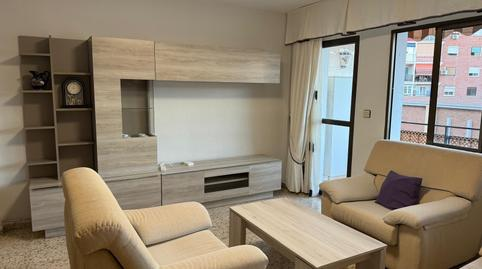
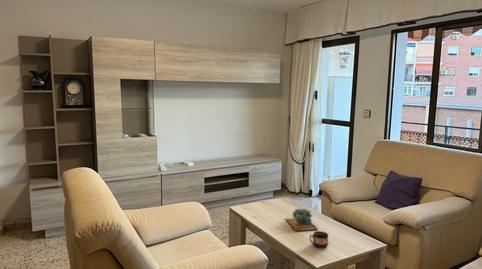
+ cup (319, 239)
+ succulent plant (300, 216)
